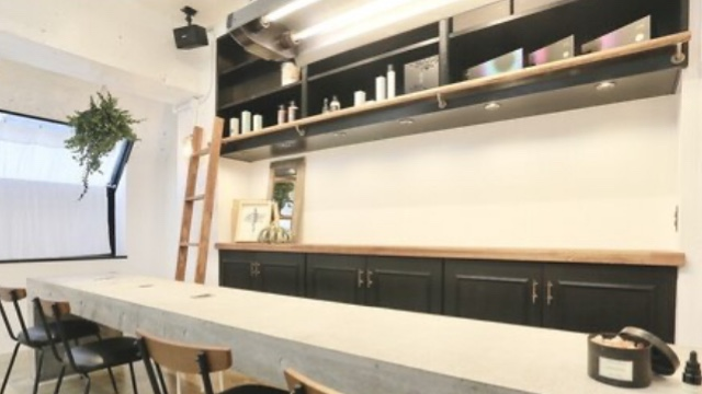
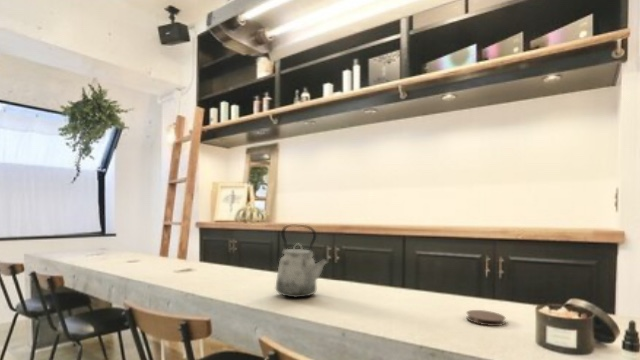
+ coaster (485, 317)
+ kettle (304, 260)
